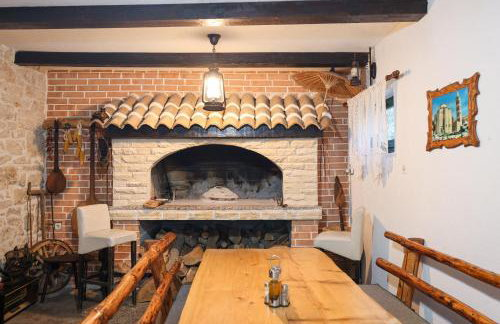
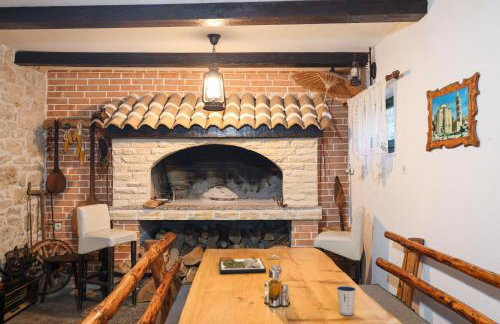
+ dixie cup (346, 300)
+ dinner plate (241, 263)
